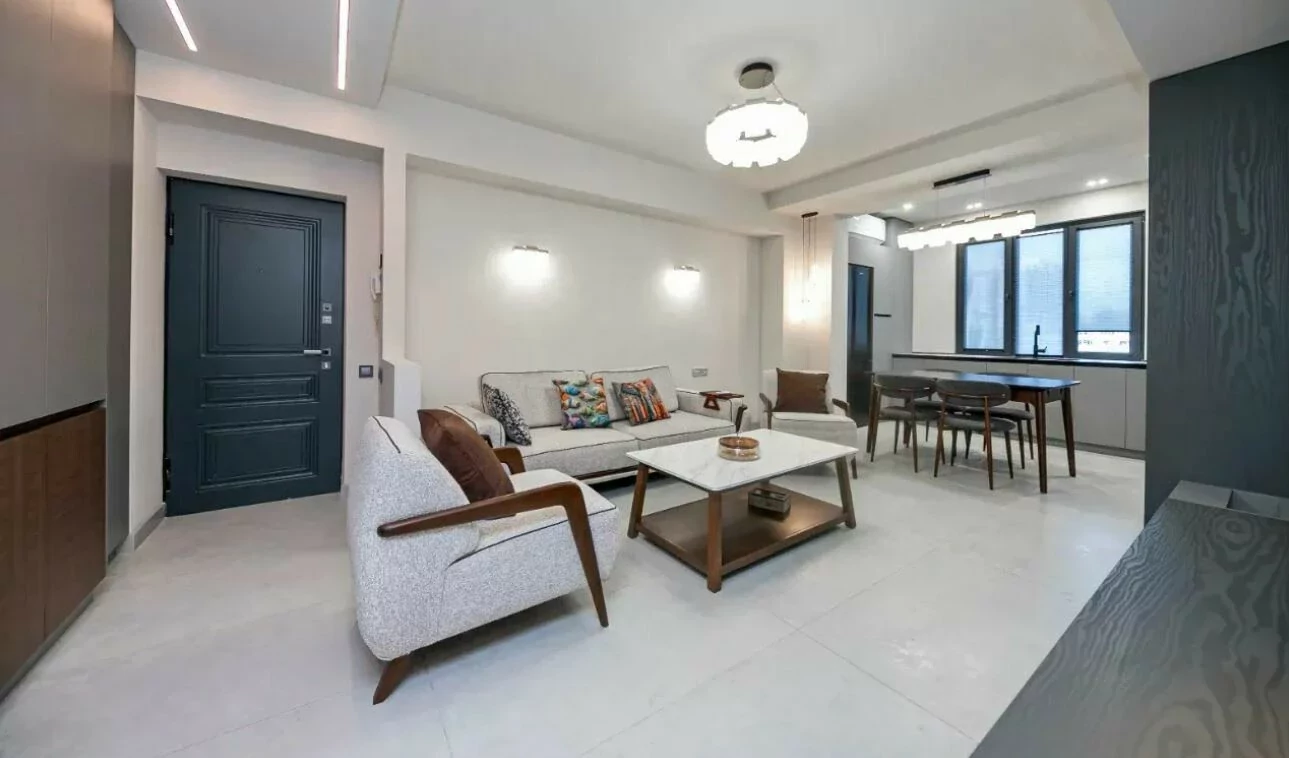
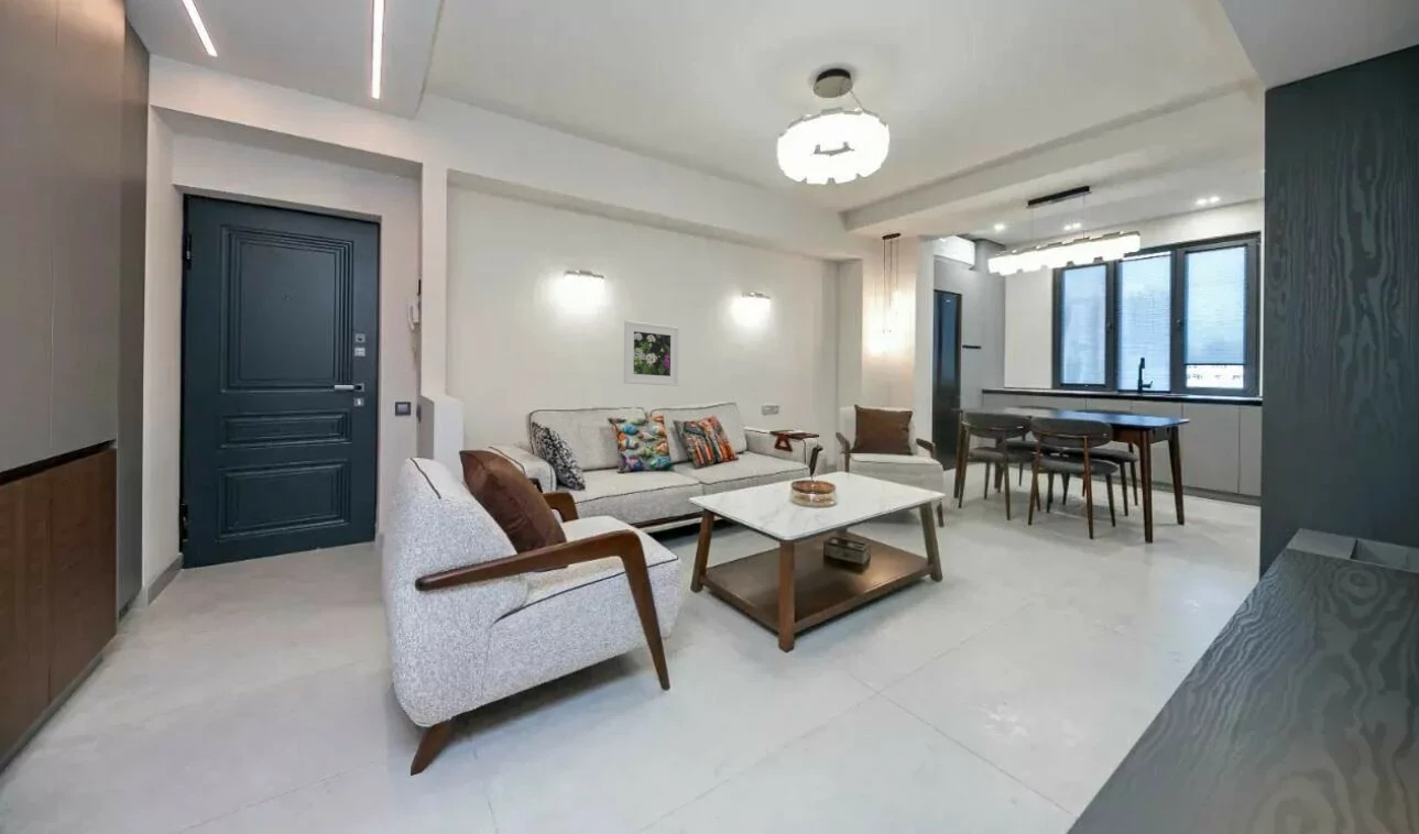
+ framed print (652, 354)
